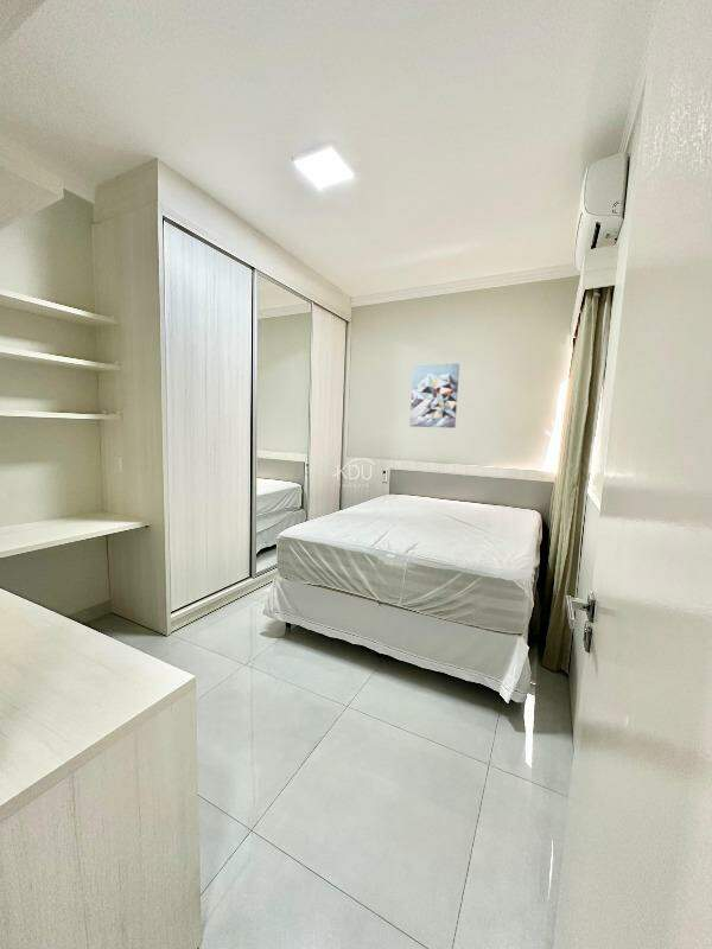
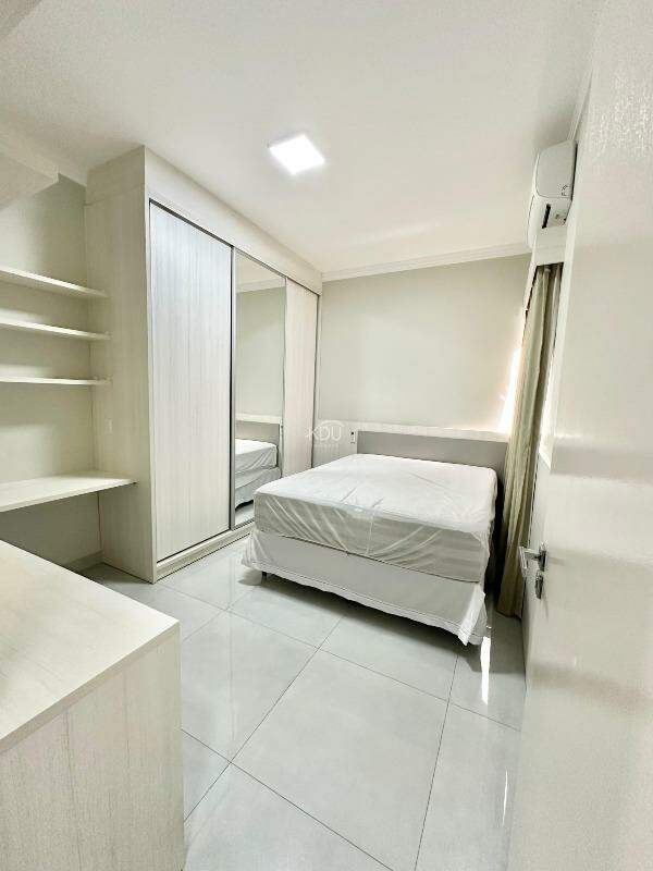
- wall art (433, 395)
